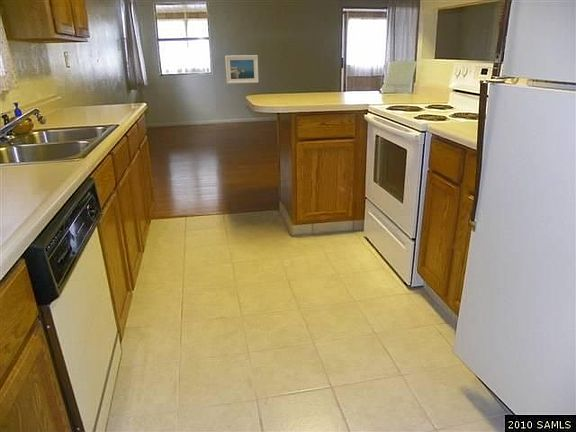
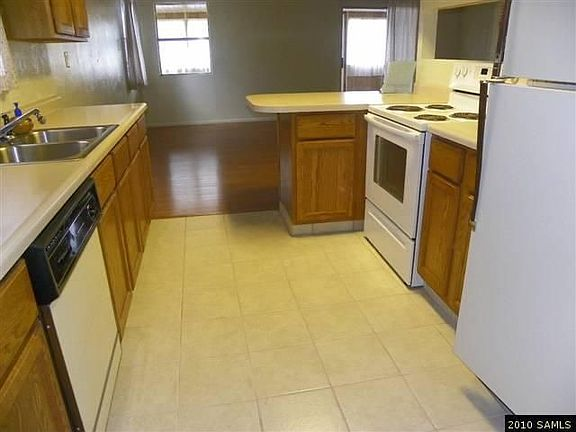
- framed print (242, 69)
